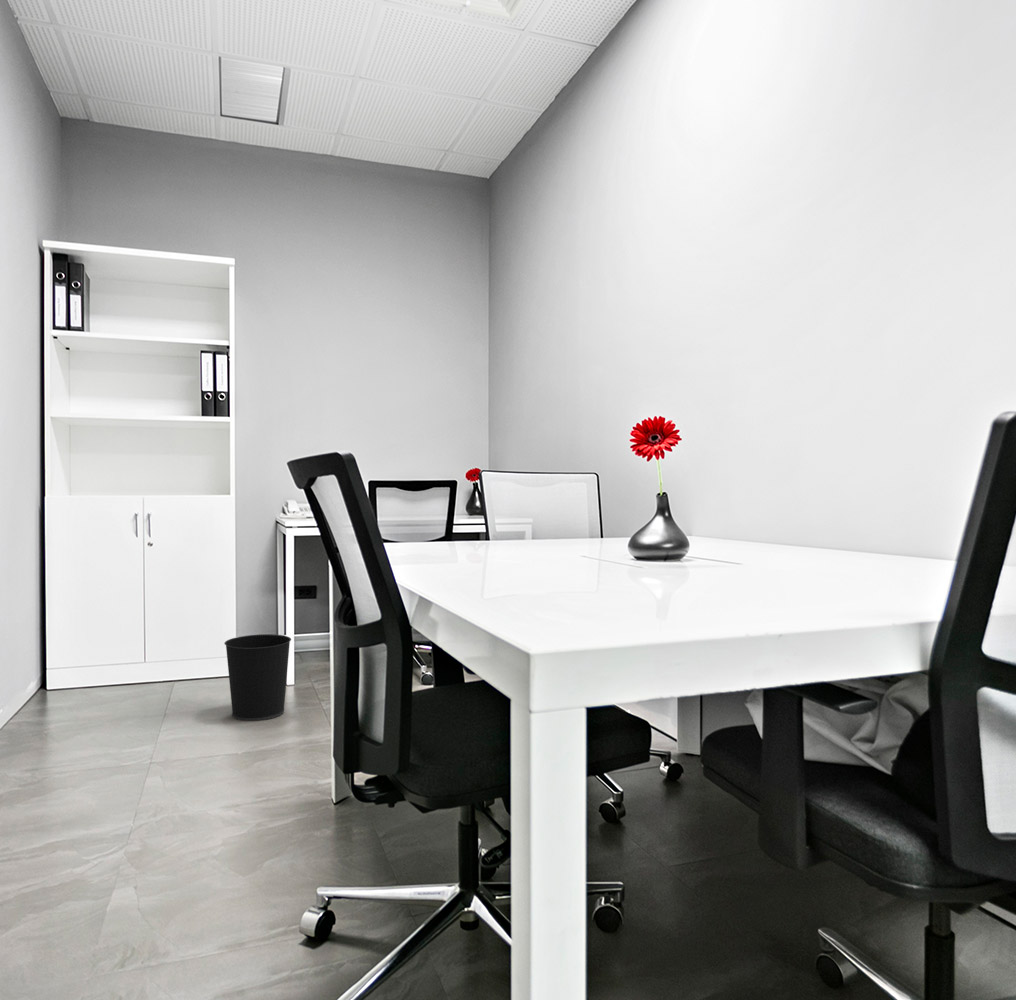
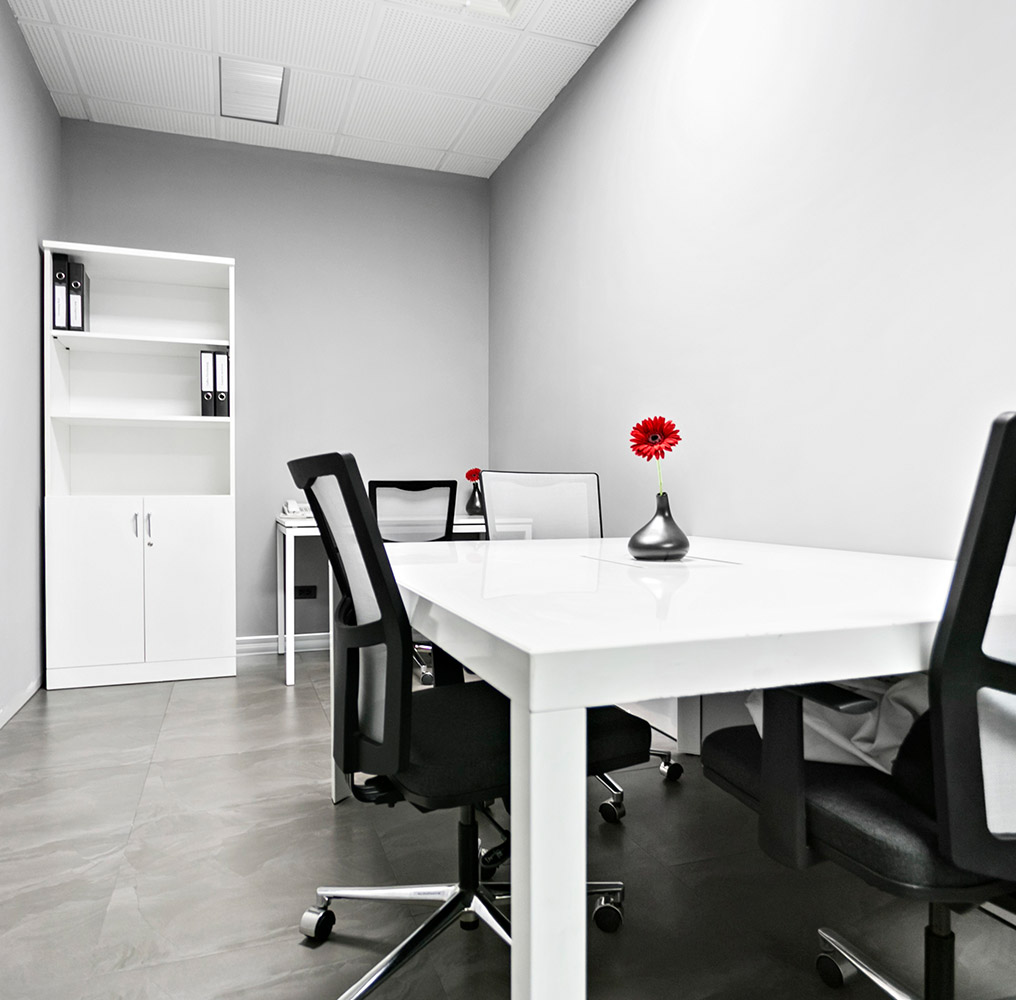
- wastebasket (258, 677)
